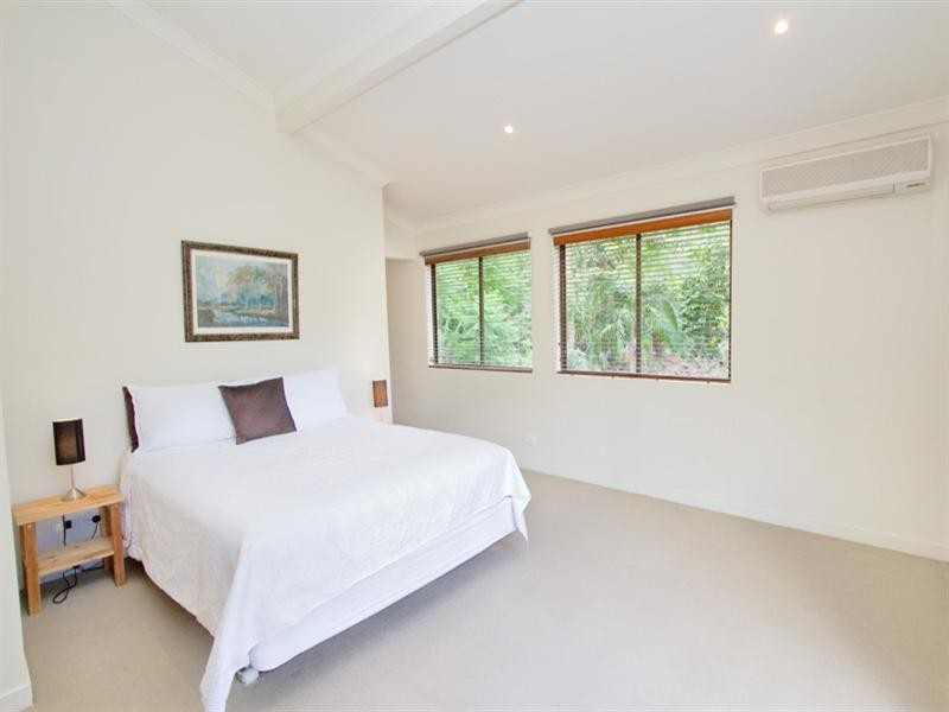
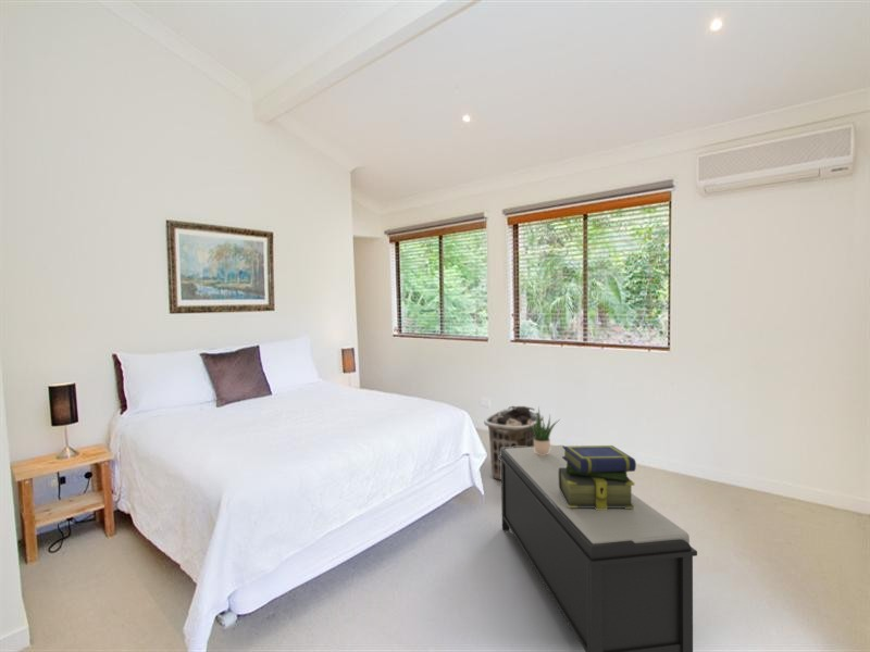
+ stack of books (595, 474)
+ clothes hamper (514, 439)
+ potted plant (542, 430)
+ bench (572, 532)
